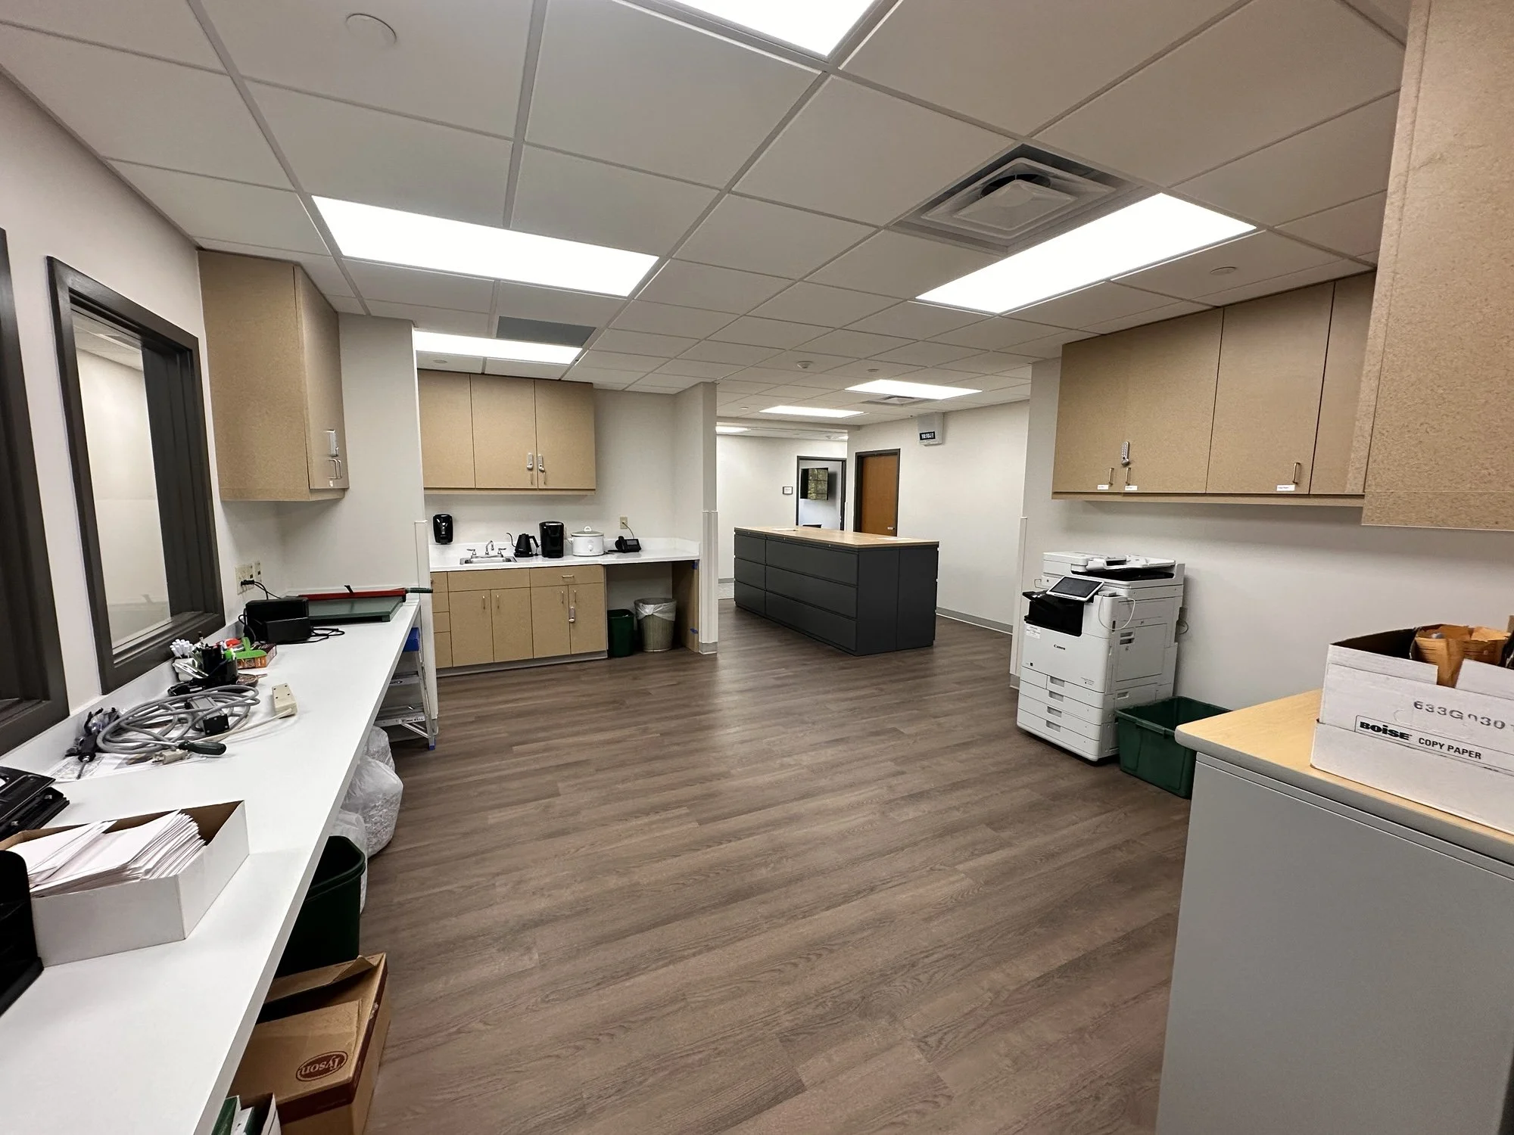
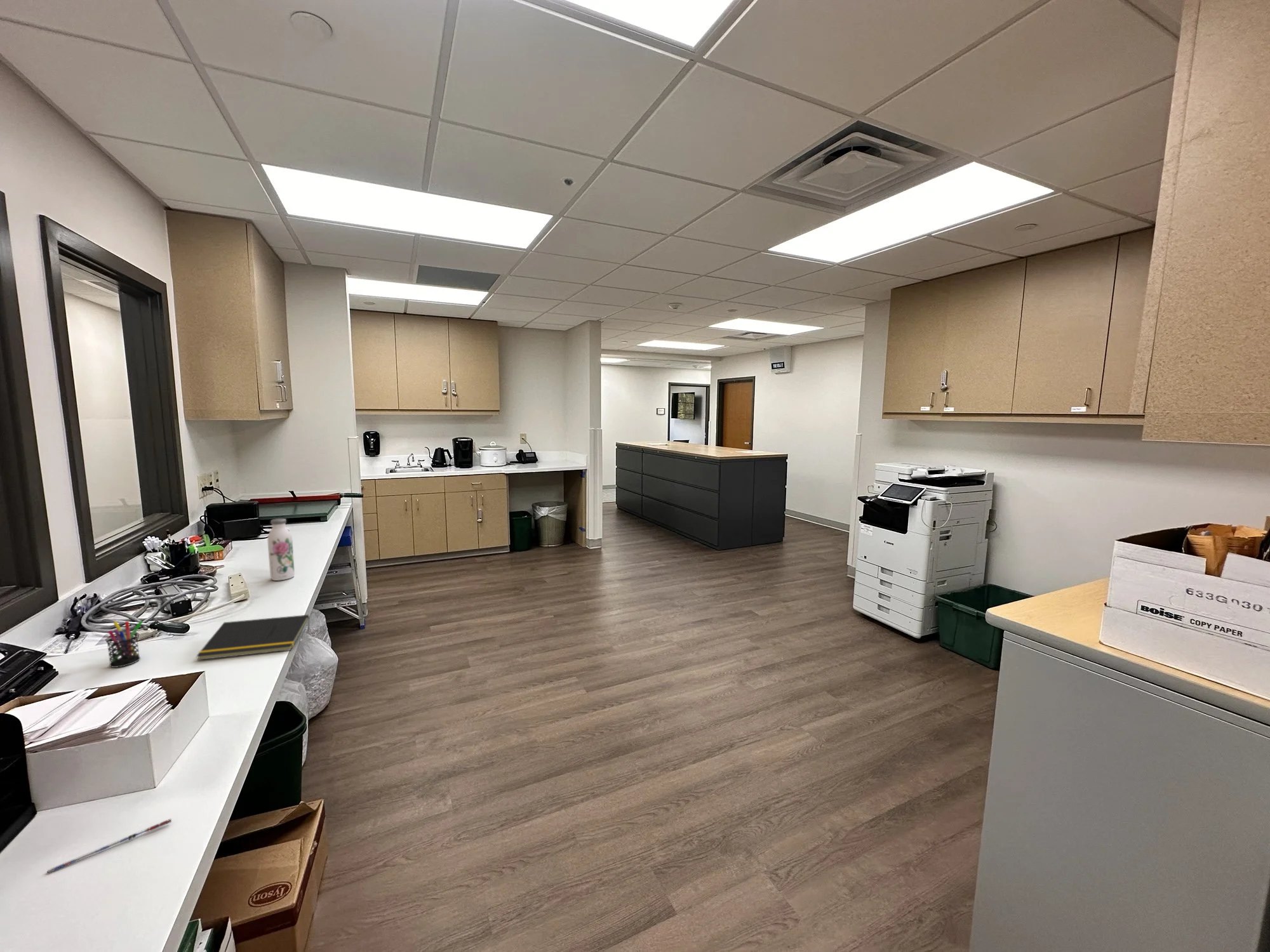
+ pen holder (126, 640)
+ water bottle (280, 548)
+ pen (112, 844)
+ smoke detector (568, 182)
+ notepad (257, 635)
